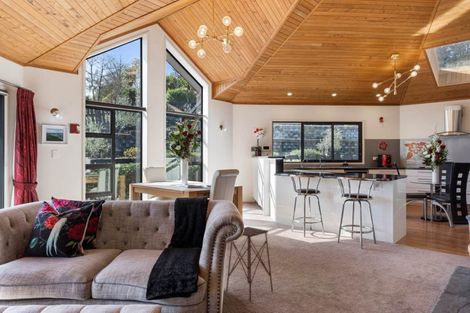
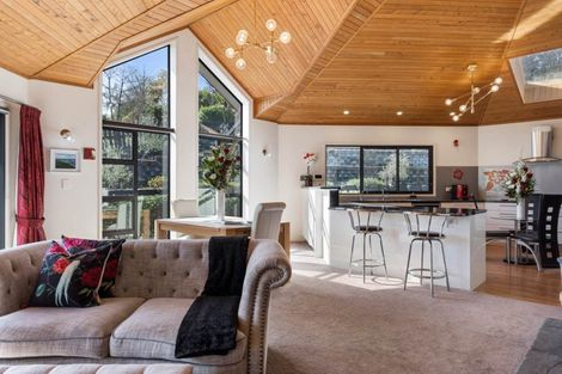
- side table (249, 261)
